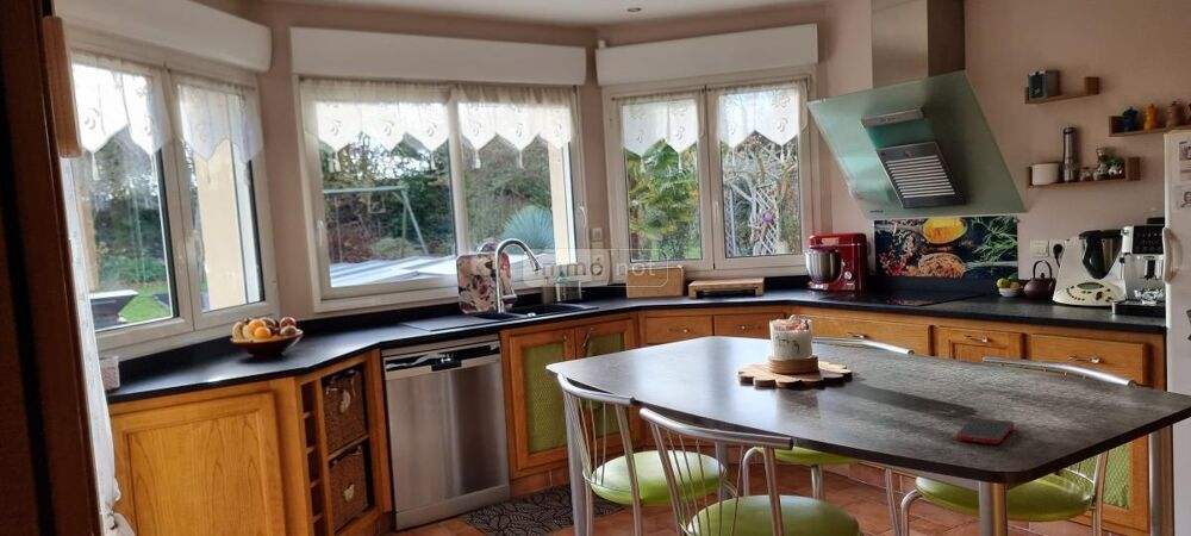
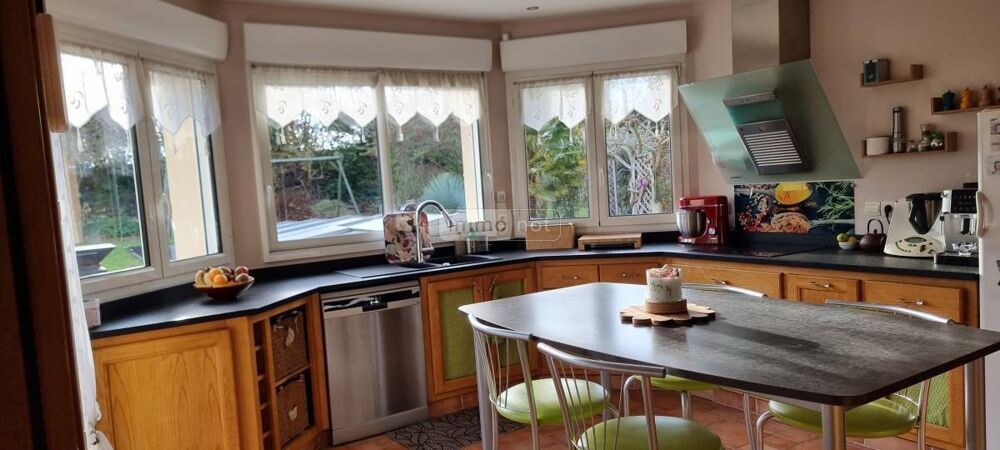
- cell phone (985, 430)
